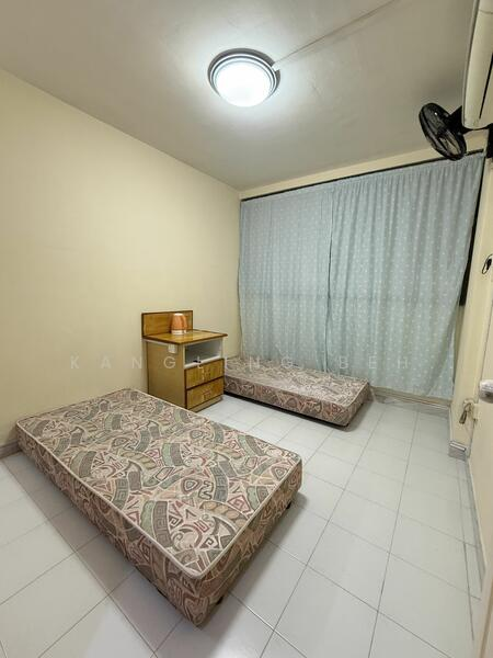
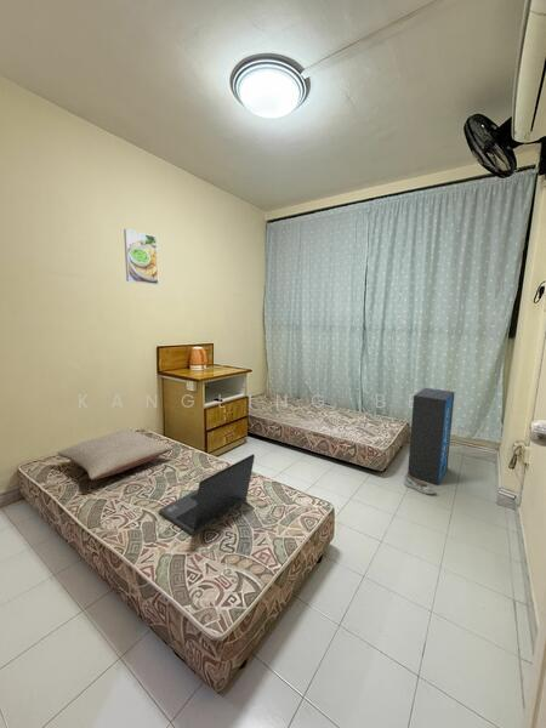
+ pillow (115, 450)
+ laptop (207, 483)
+ shoe (419, 484)
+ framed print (142, 257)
+ air purifier (431, 433)
